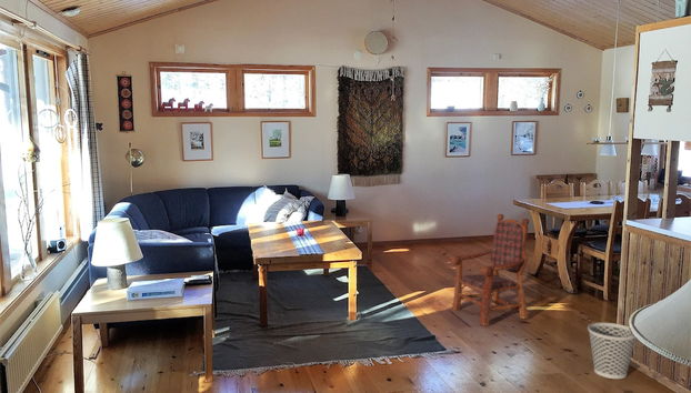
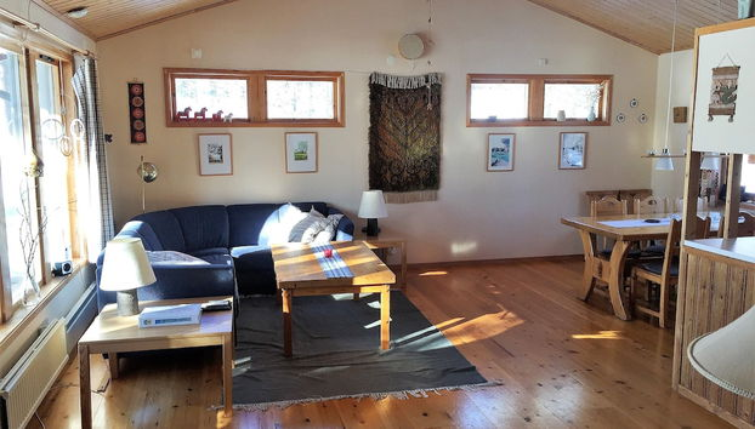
- armchair (490, 265)
- wastebasket (611, 351)
